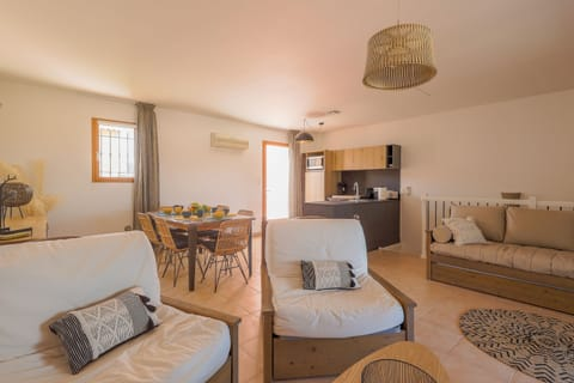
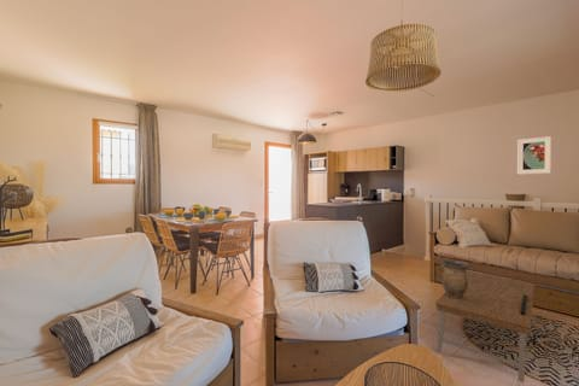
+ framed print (533, 156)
+ ceramic vessel (454, 276)
+ coffee table (489, 310)
